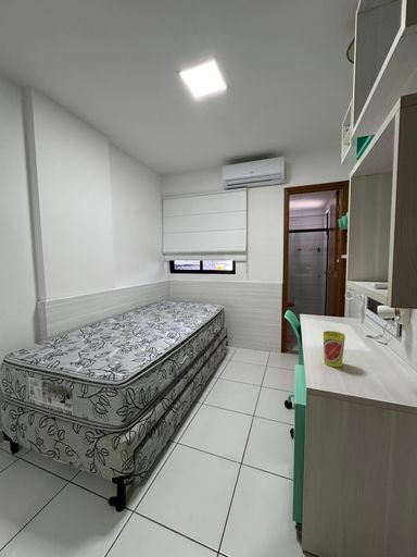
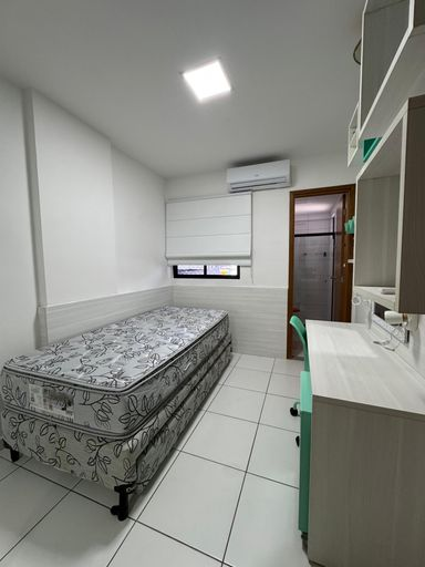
- cup (333, 348)
